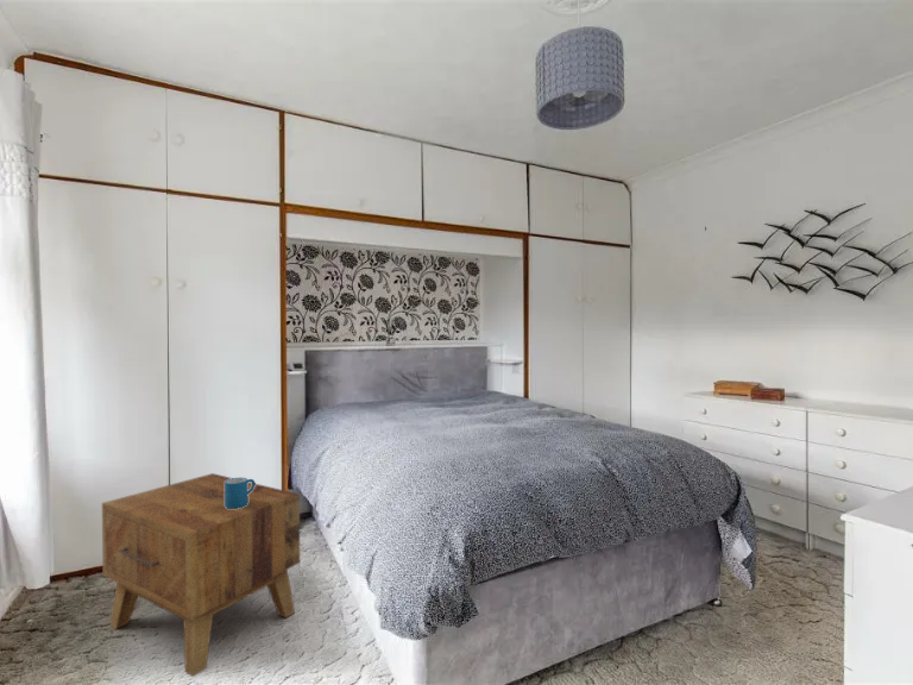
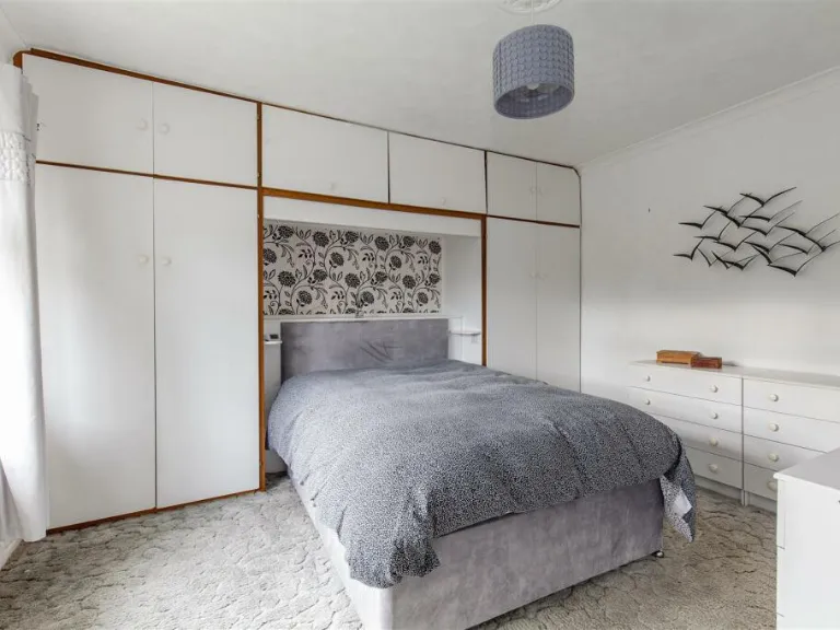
- side table (200, 559)
- mug (240, 490)
